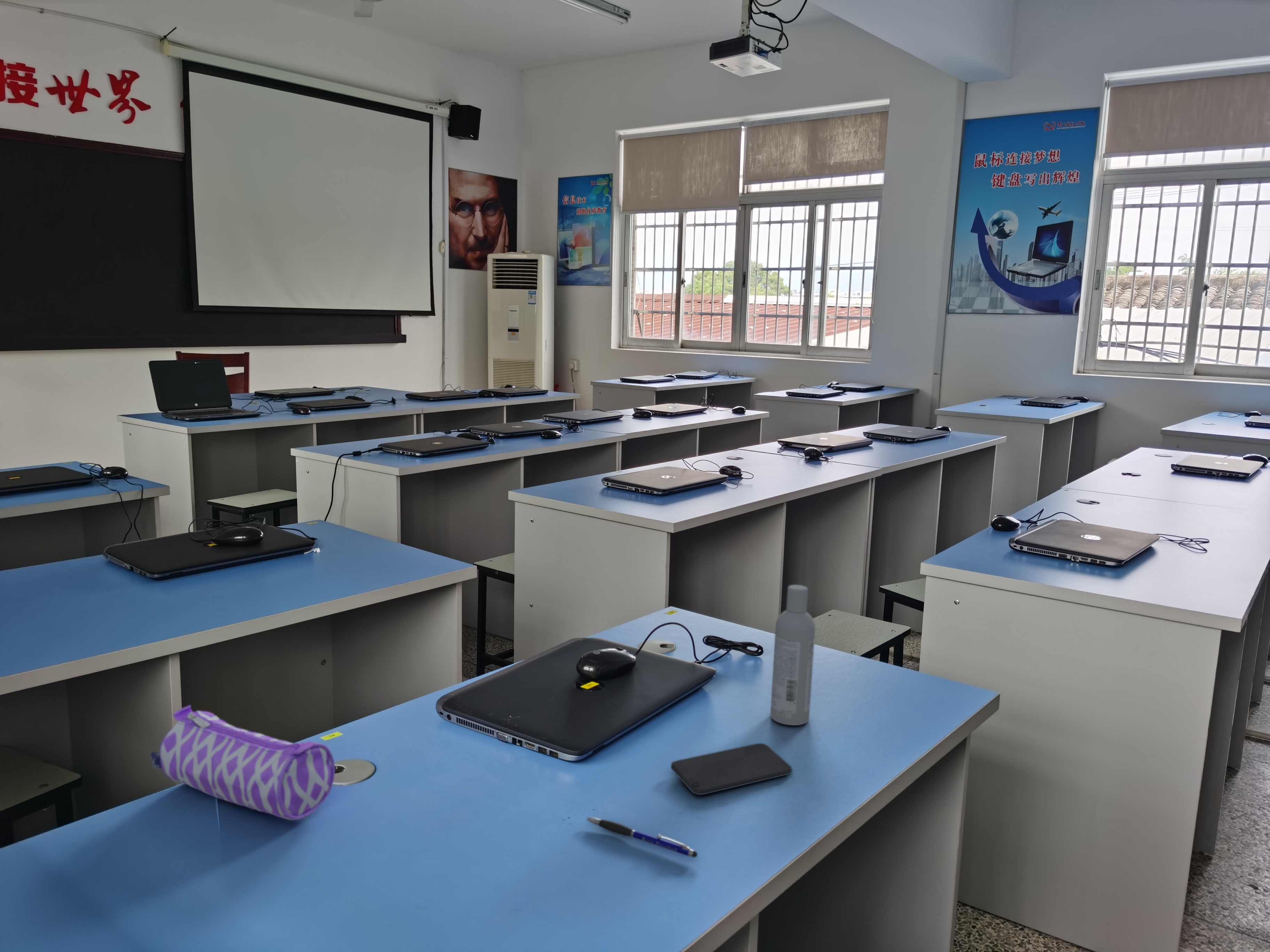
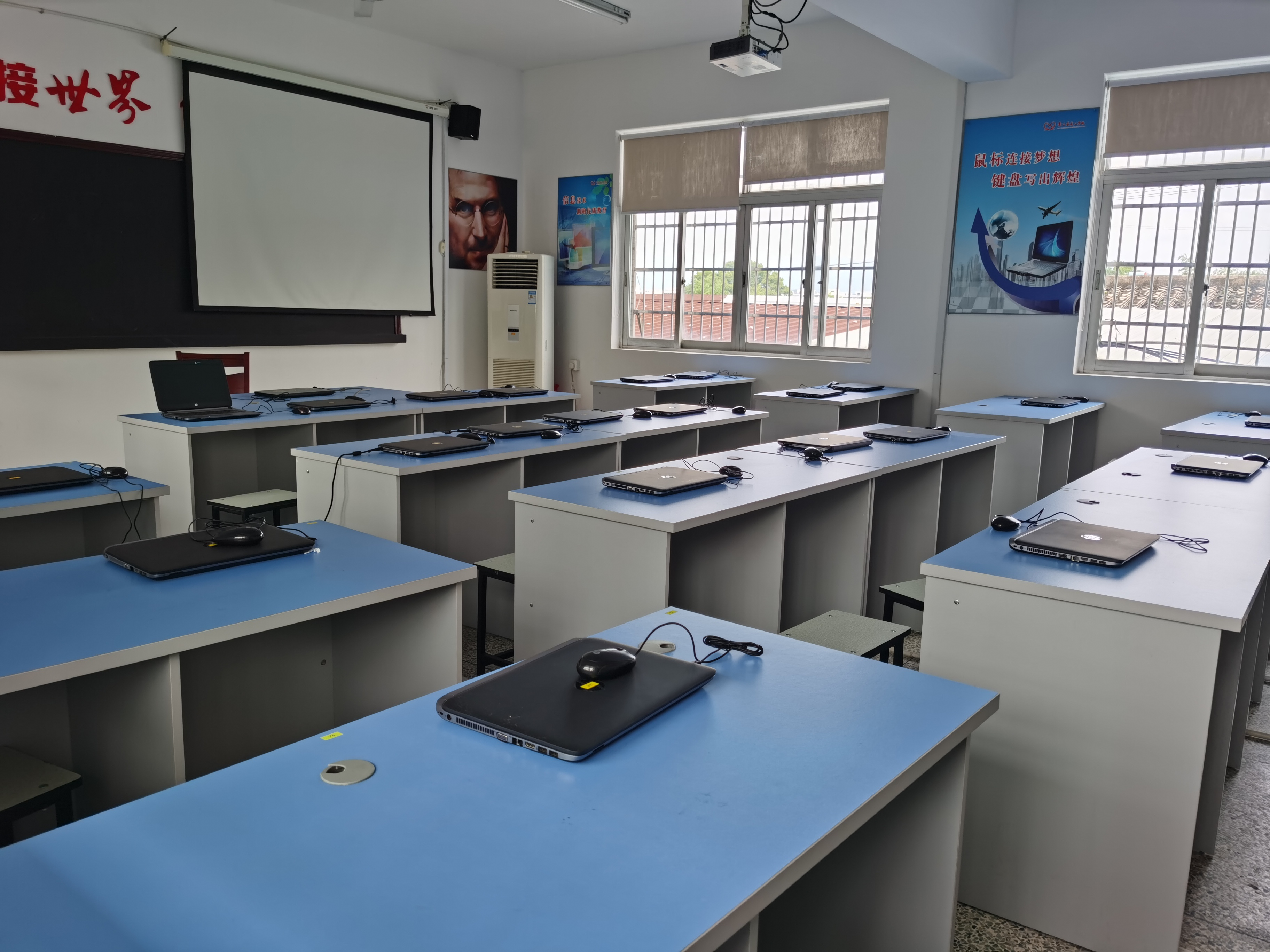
- smartphone (731, 767)
- pen (641, 835)
- pencil case (246, 759)
- bottle (793, 653)
